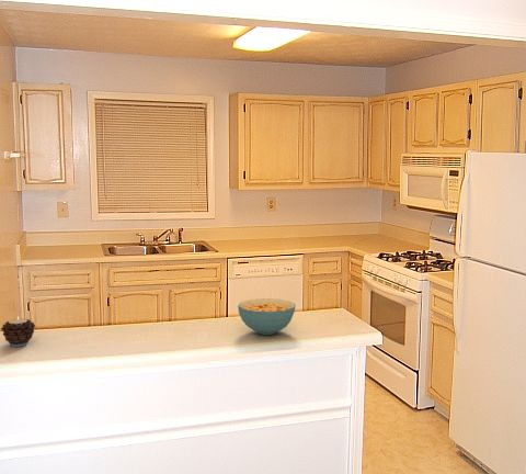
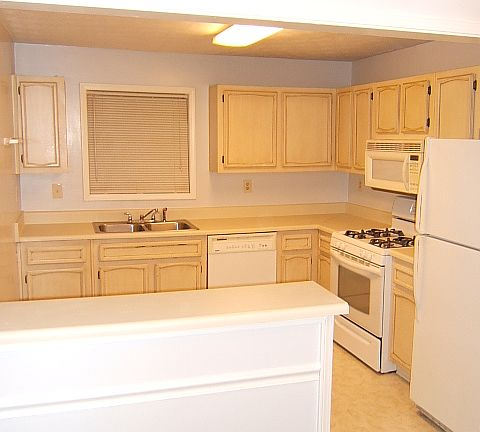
- candle (18, 329)
- cereal bowl (266, 318)
